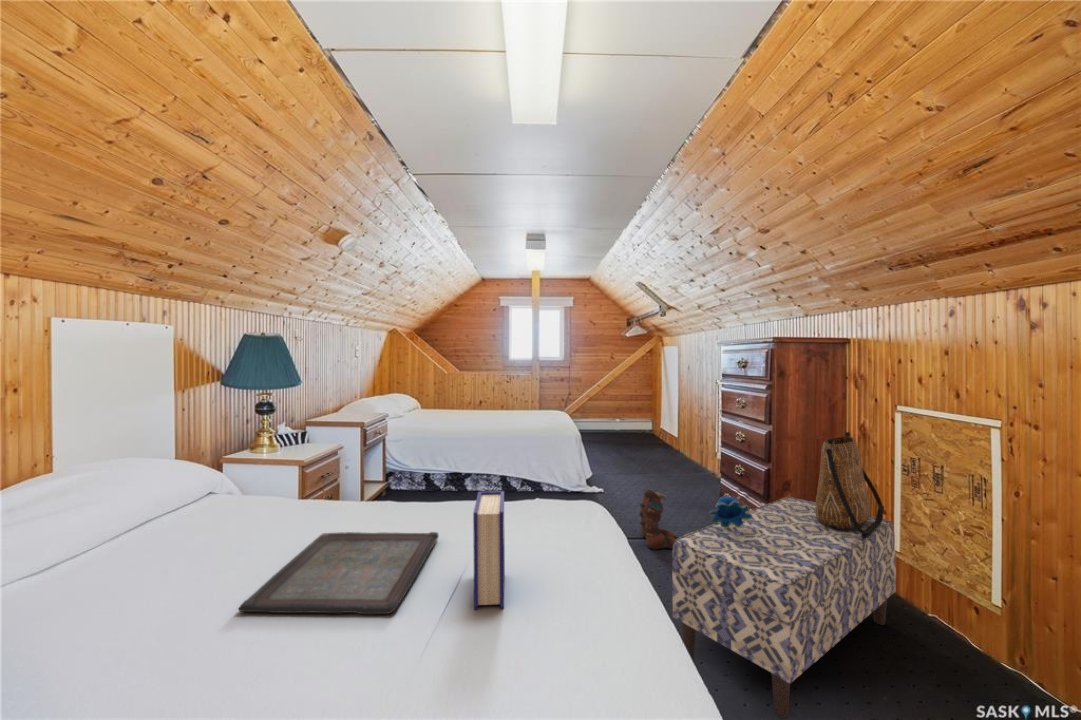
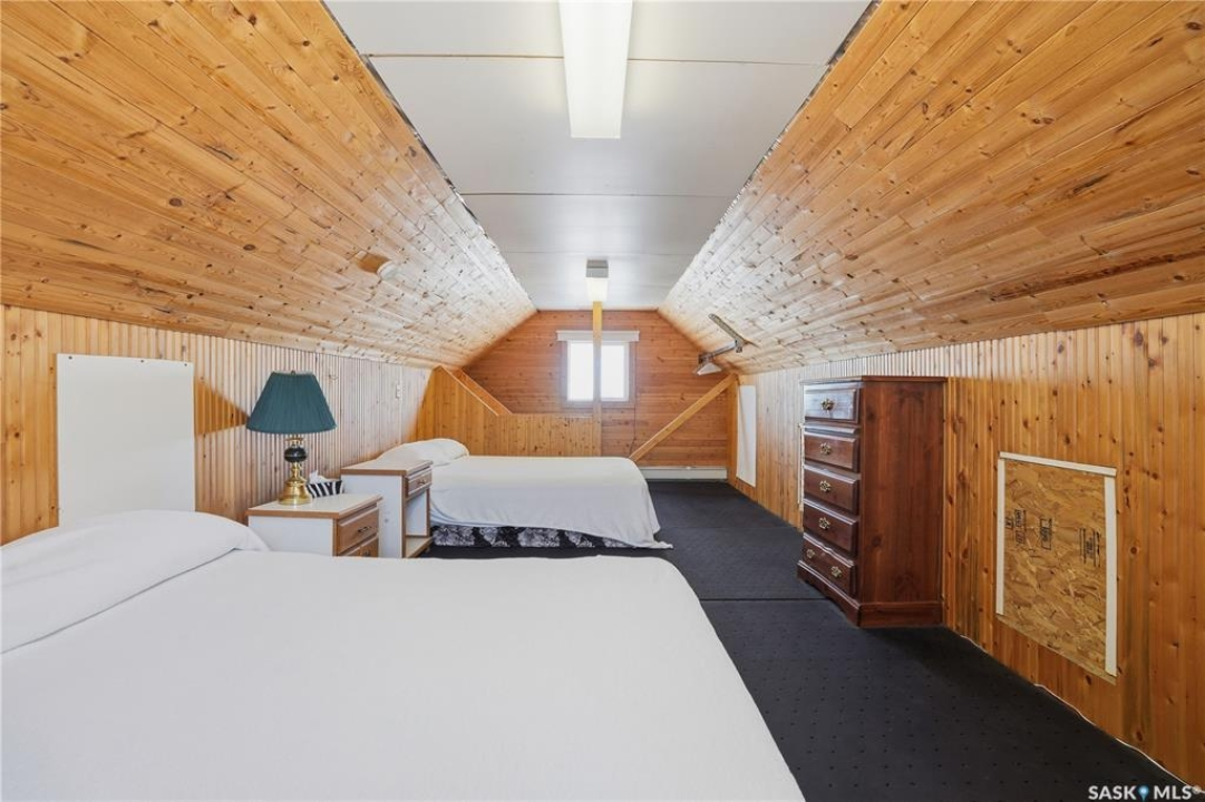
- serving tray (352, 565)
- plush toy (729, 513)
- bench (789, 583)
- tote bag (846, 479)
- boots (658, 515)
- hardback book (490, 545)
